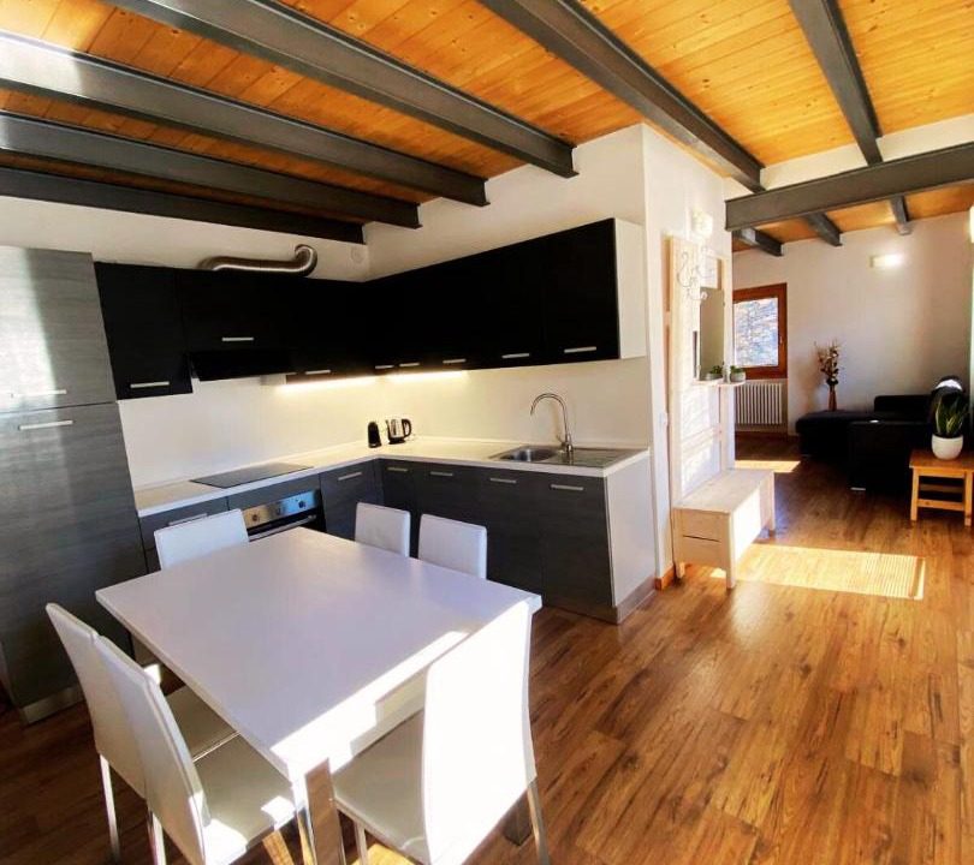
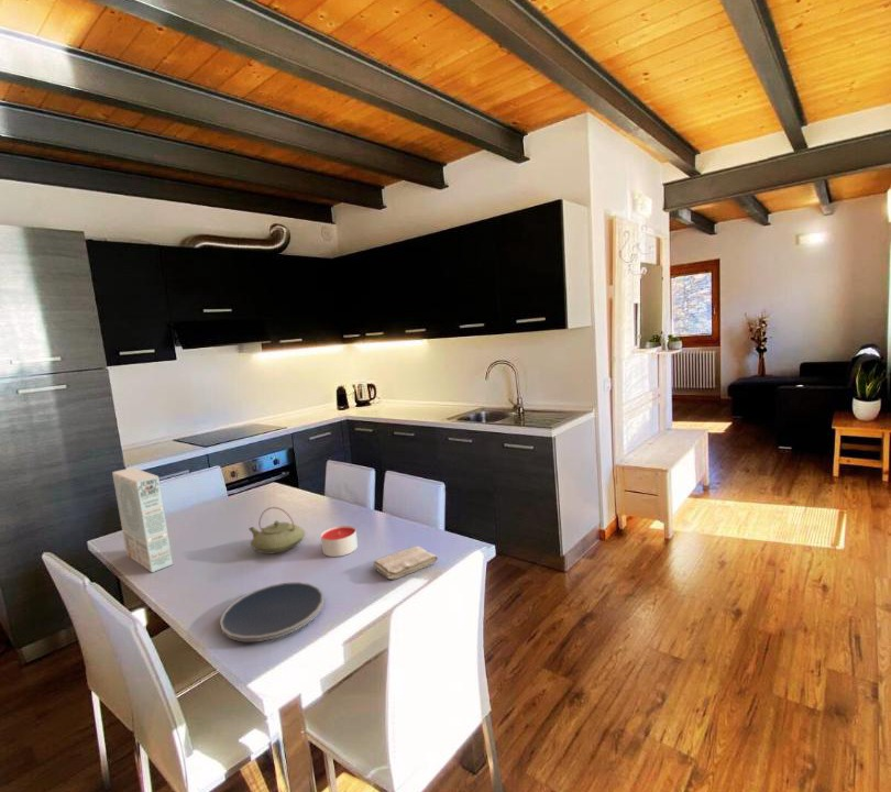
+ teapot (274, 527)
+ washcloth (404, 561)
+ plate (274, 610)
+ candle (339, 540)
+ cereal box (142, 517)
